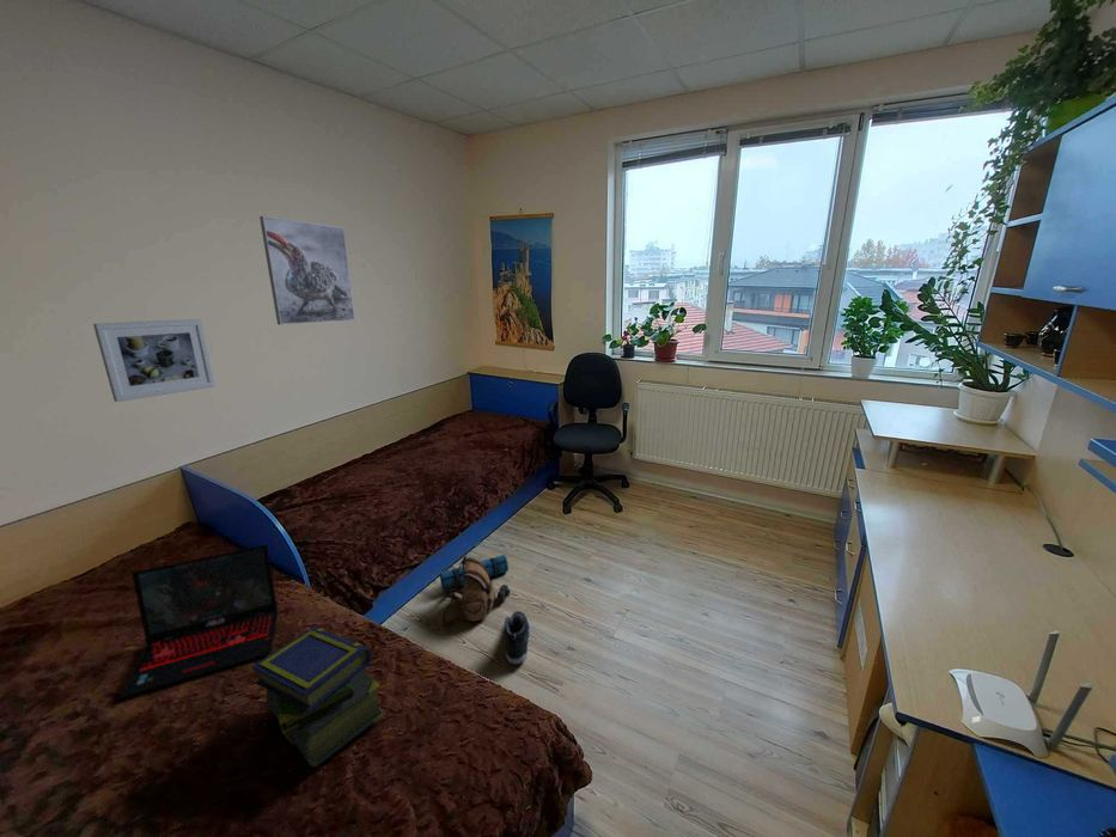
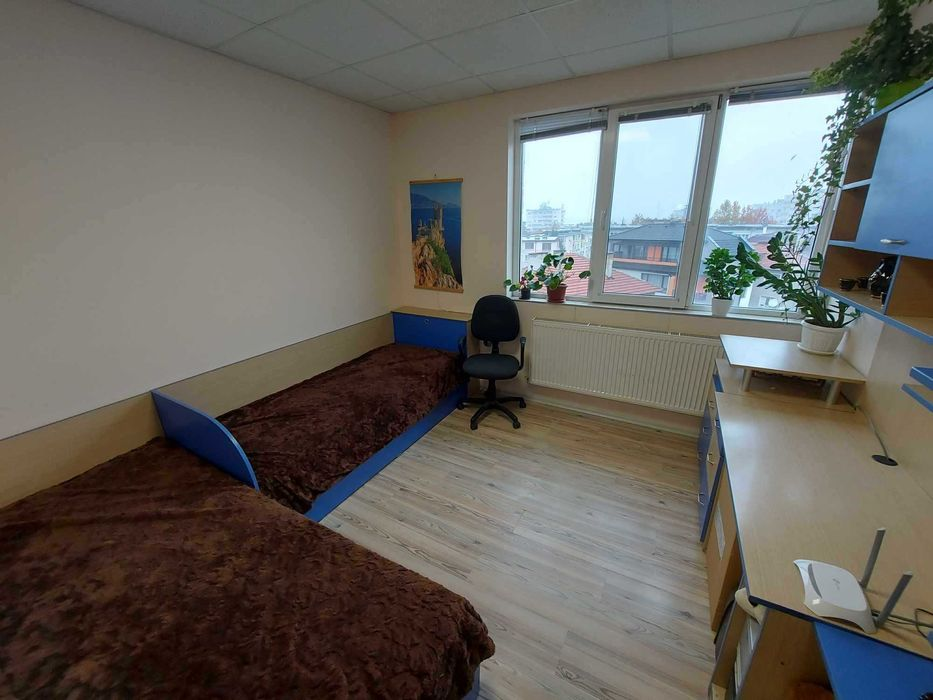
- laptop (201, 613)
- sneaker (518, 625)
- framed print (312, 274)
- backpack (471, 569)
- stack of books (317, 686)
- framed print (160, 358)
